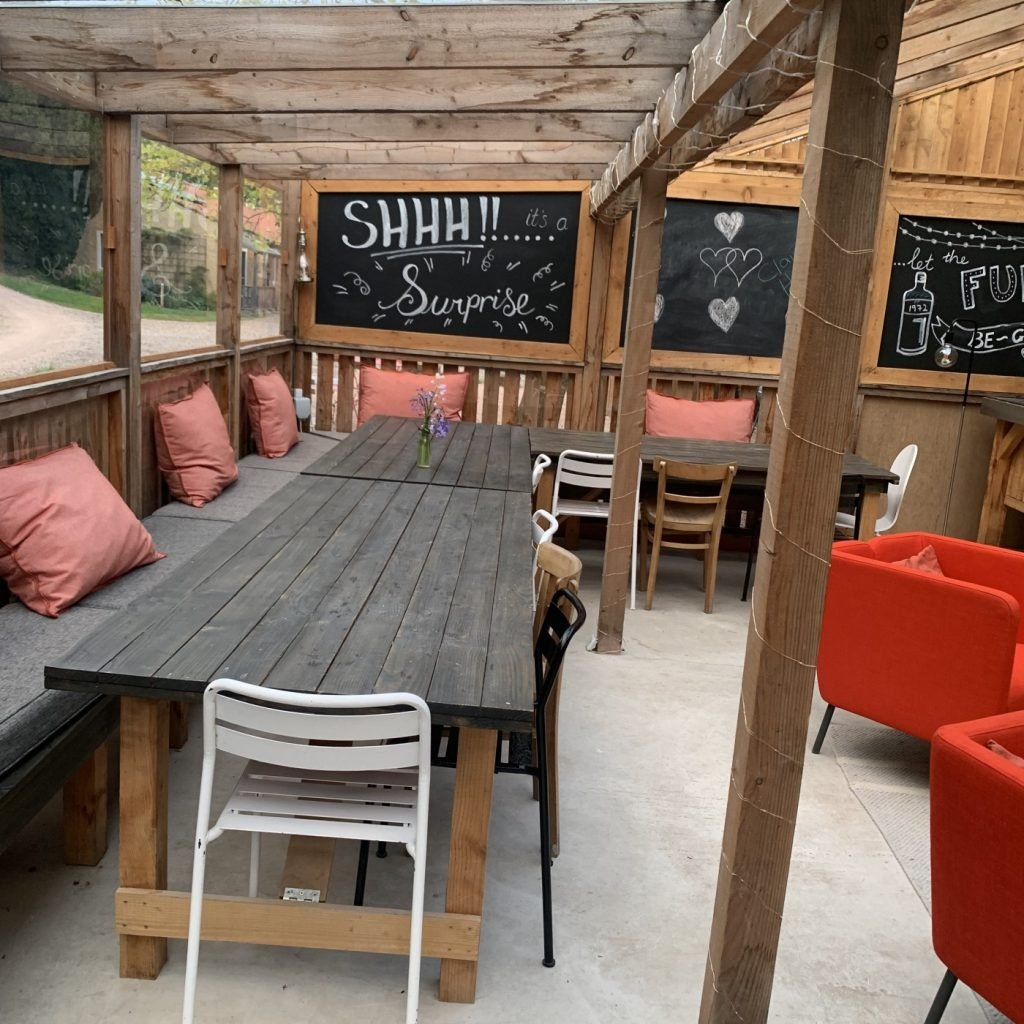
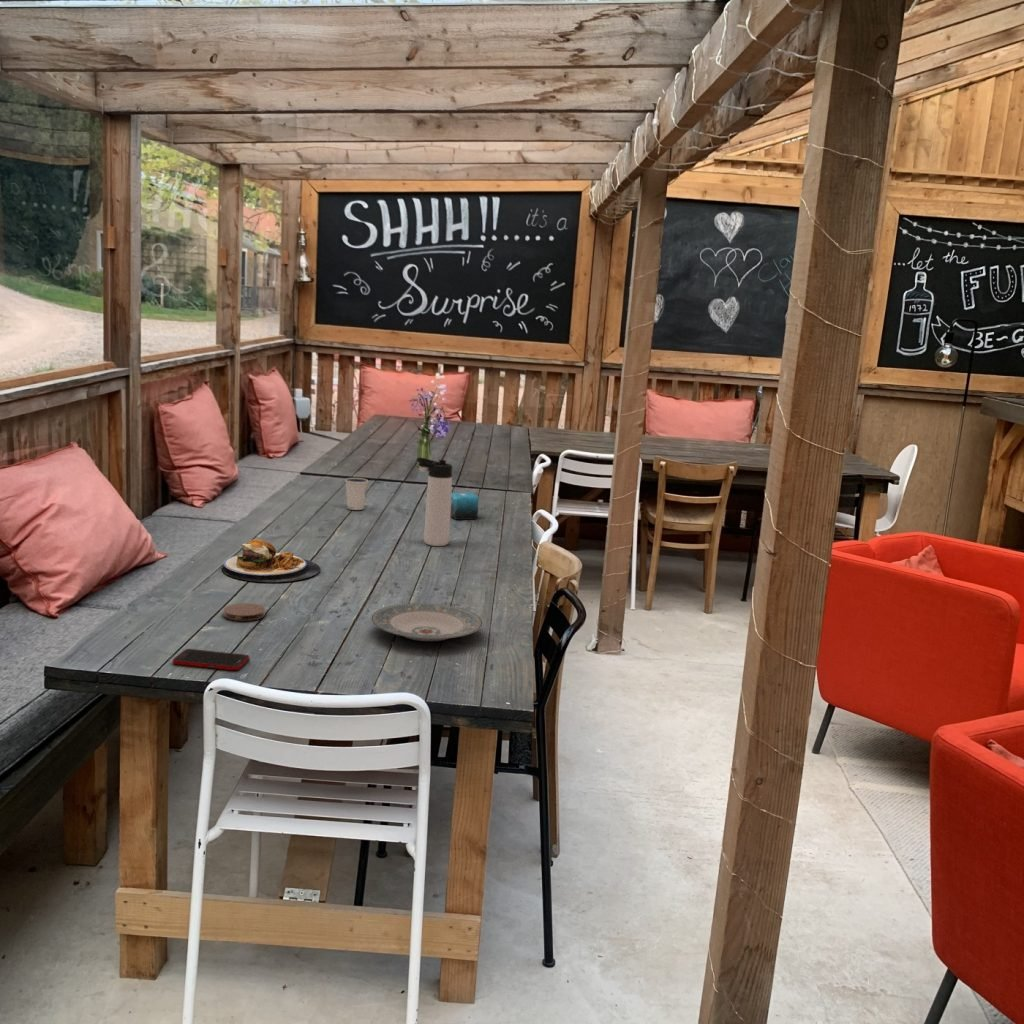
+ coaster (244, 611)
+ cell phone (211, 659)
+ plate (271, 555)
+ plate (426, 626)
+ dixie cup (356, 494)
+ thermos bottle (432, 501)
+ candle (463, 501)
